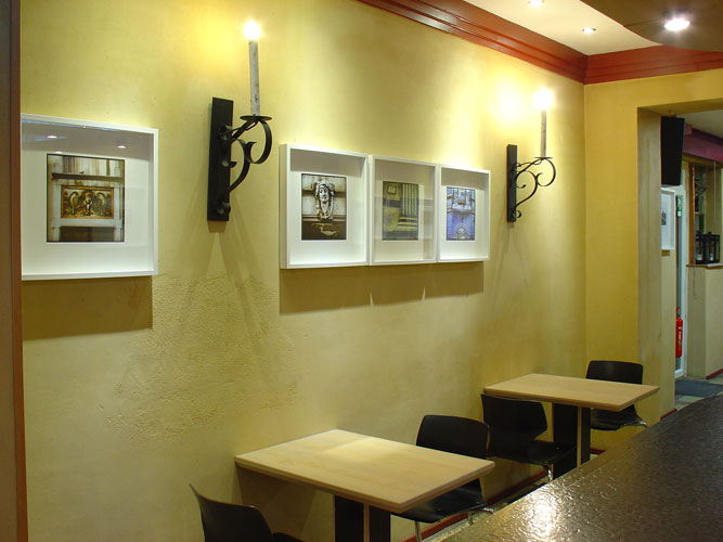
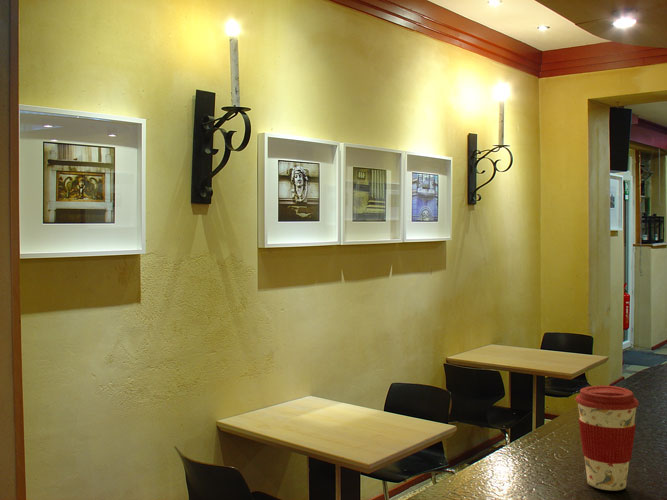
+ coffee cup (606, 437)
